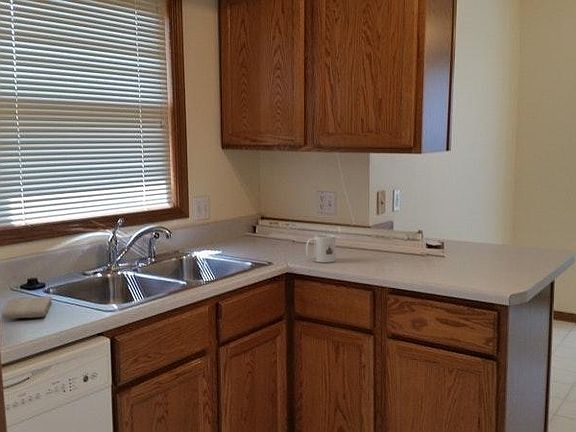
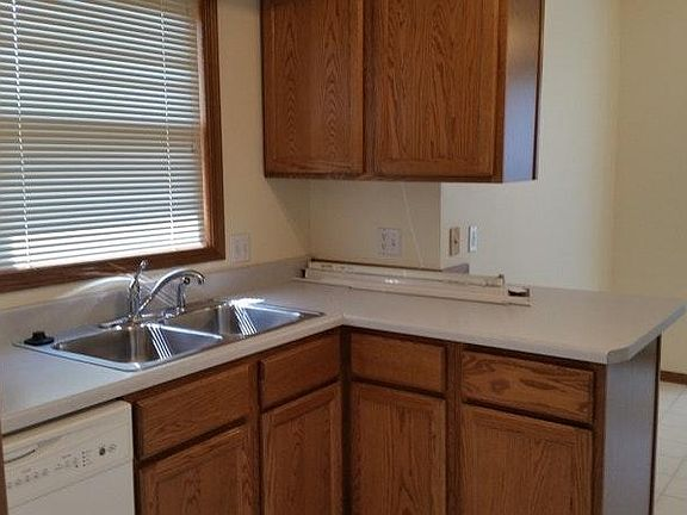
- mug (320, 248)
- washcloth (28, 306)
